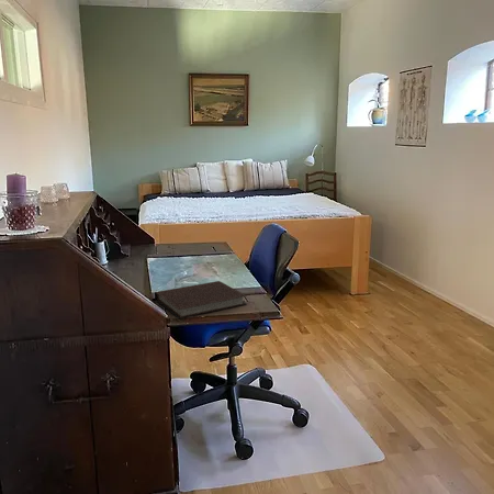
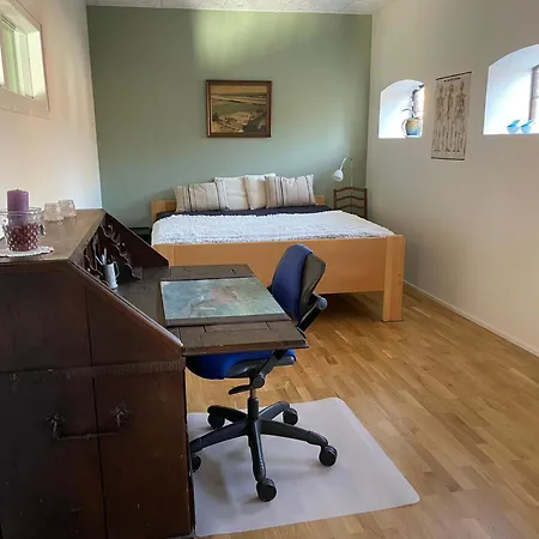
- notebook (200, 297)
